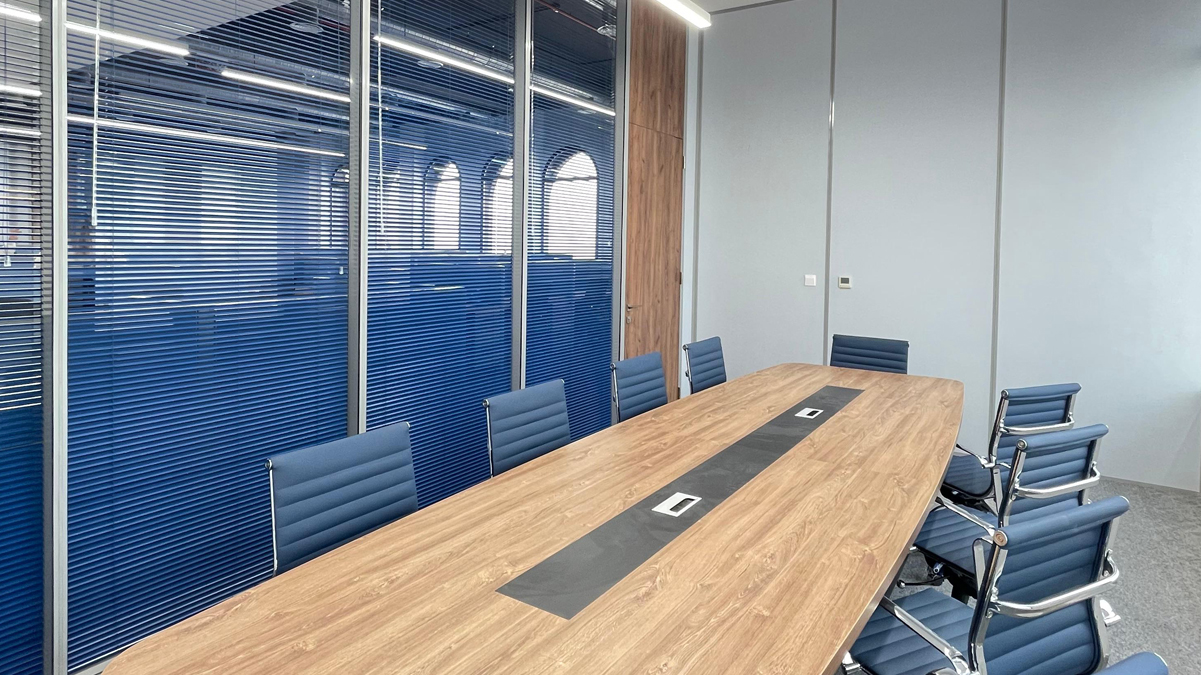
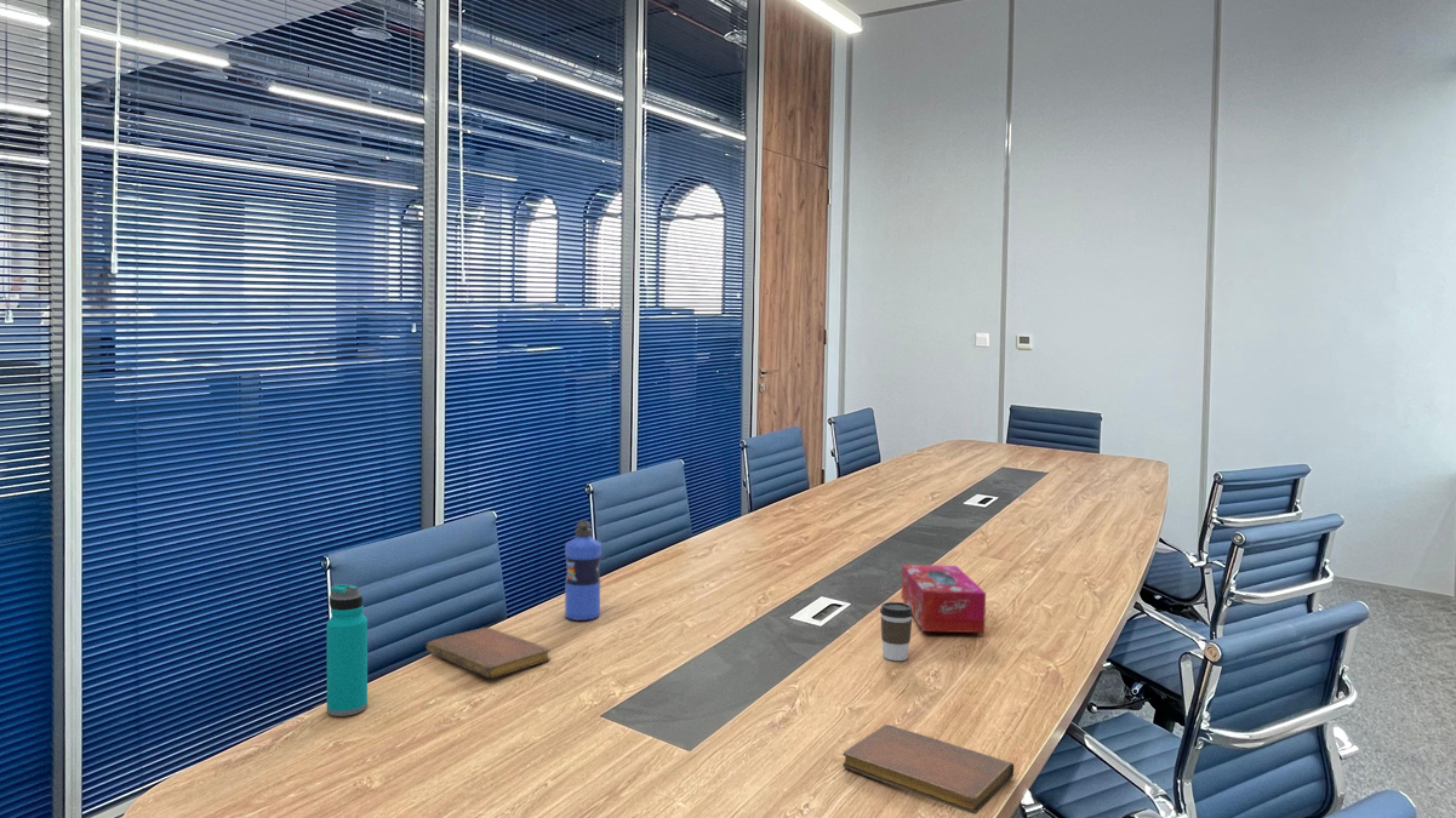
+ notebook (926, 763)
+ coffee cup (896, 631)
+ water bottle (347, 647)
+ water bottle (582, 567)
+ tissue box (941, 596)
+ notebook (487, 651)
